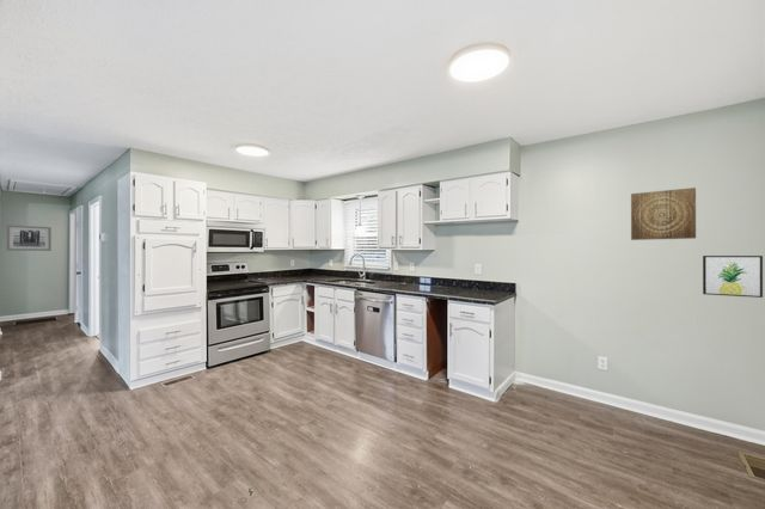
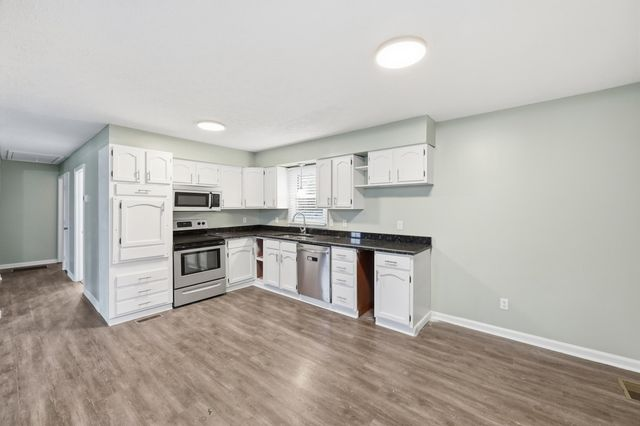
- wall art (661, 215)
- wall art (29, 238)
- wall art (730, 275)
